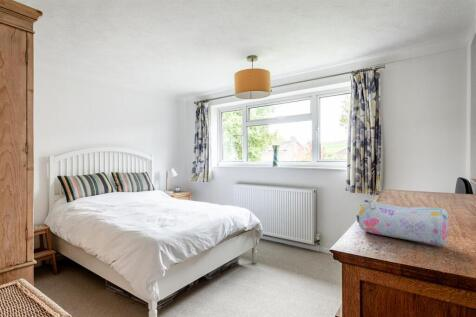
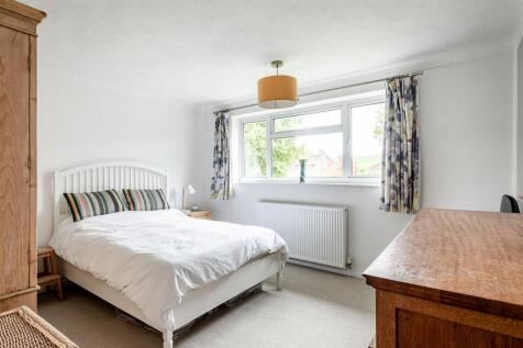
- pencil case (400, 220)
